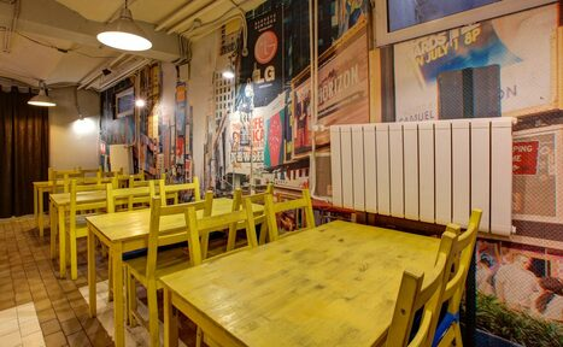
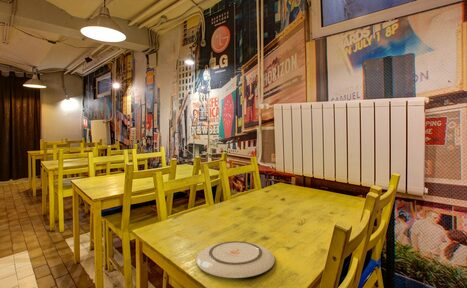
+ plate (235, 254)
